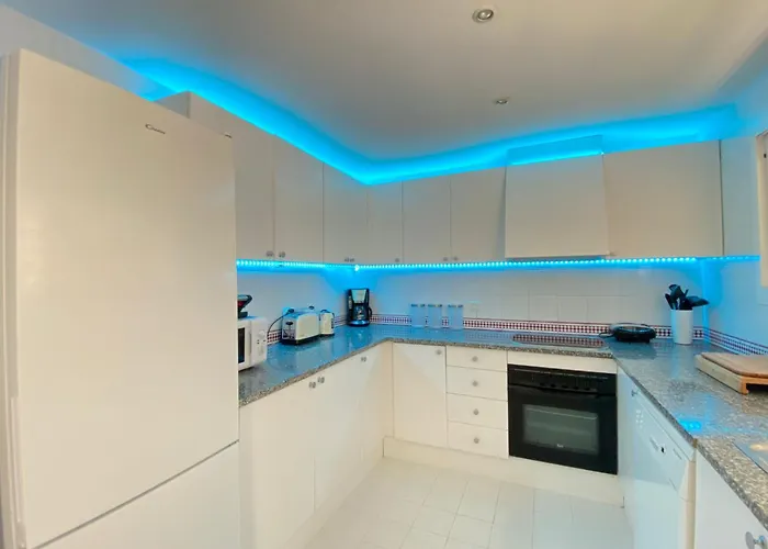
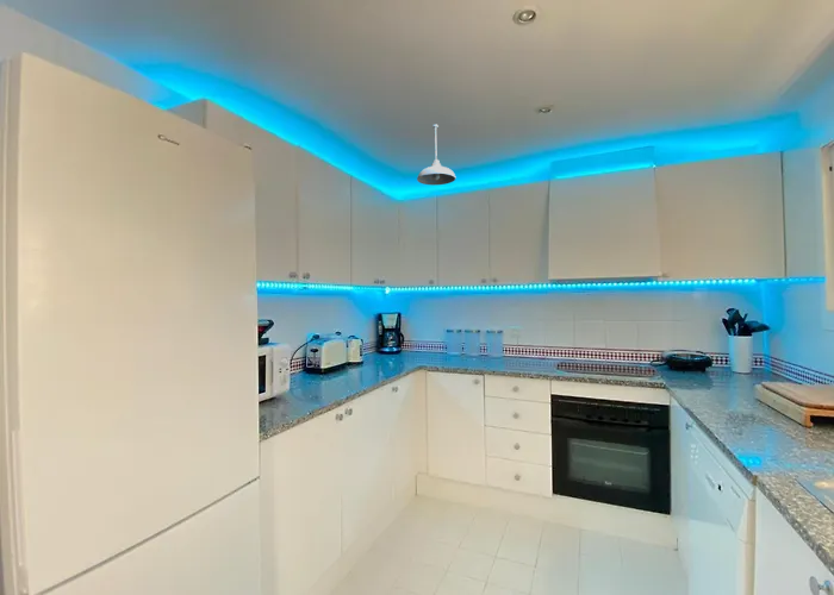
+ pendant light (435, 152)
